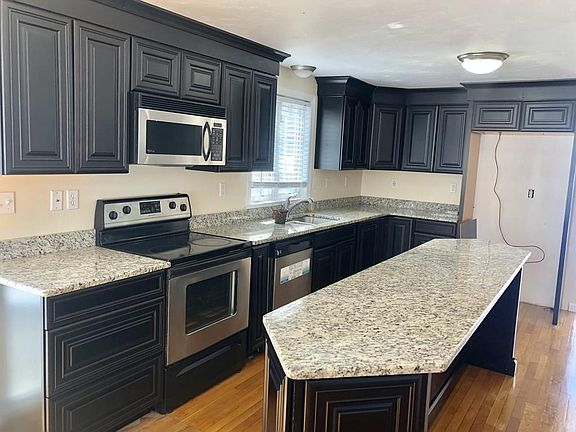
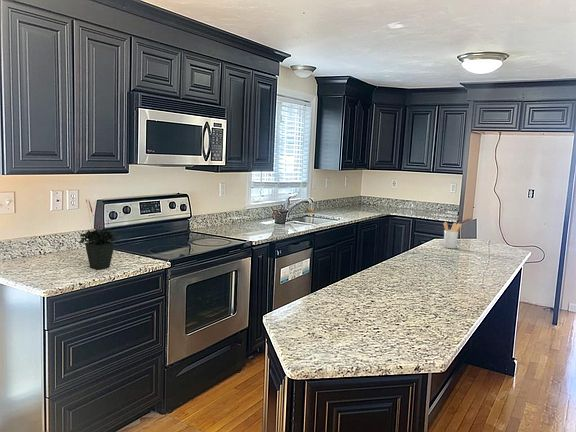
+ utensil holder (452, 234)
+ potted plant (98, 232)
